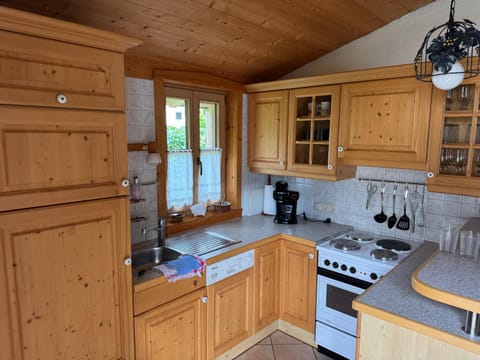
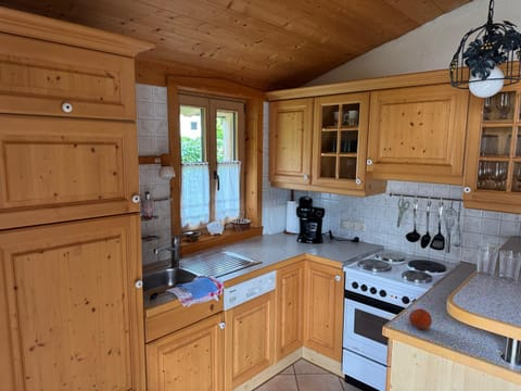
+ fruit (420, 318)
